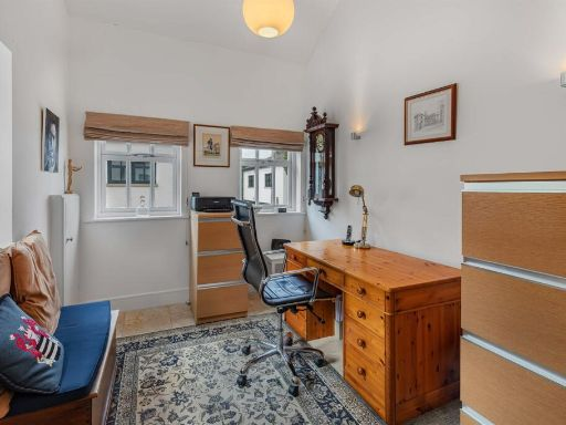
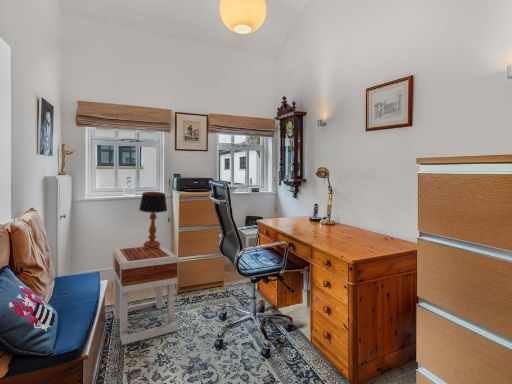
+ side table (145, 286)
+ table lamp (151, 220)
